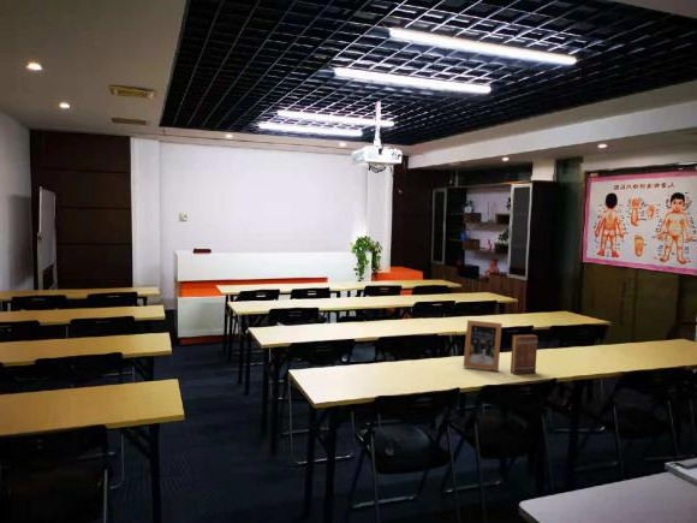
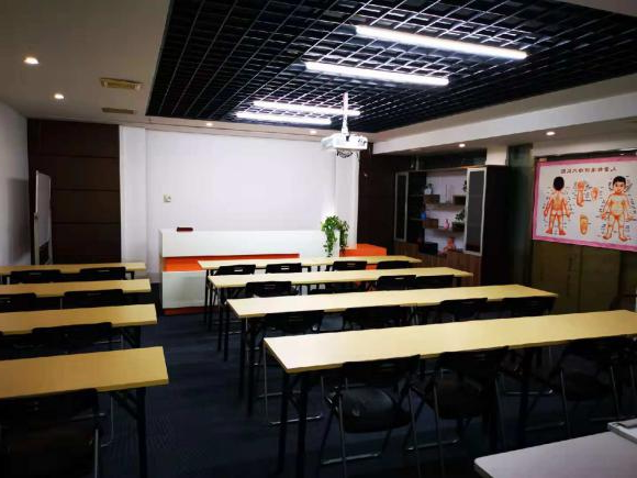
- picture frame (483, 343)
- book (524, 353)
